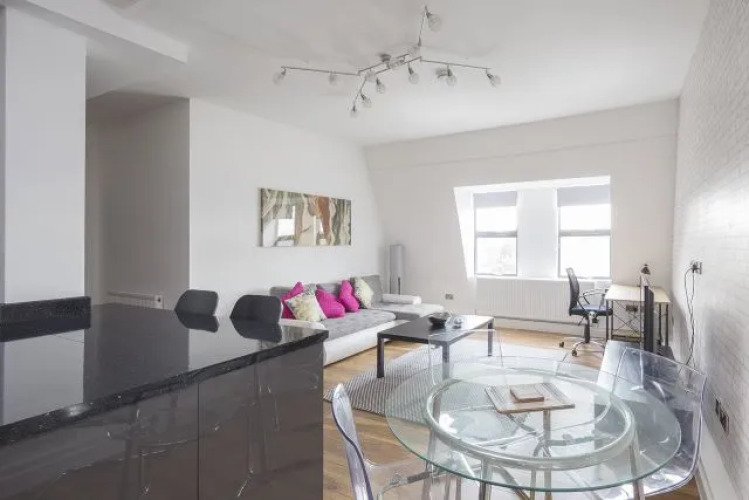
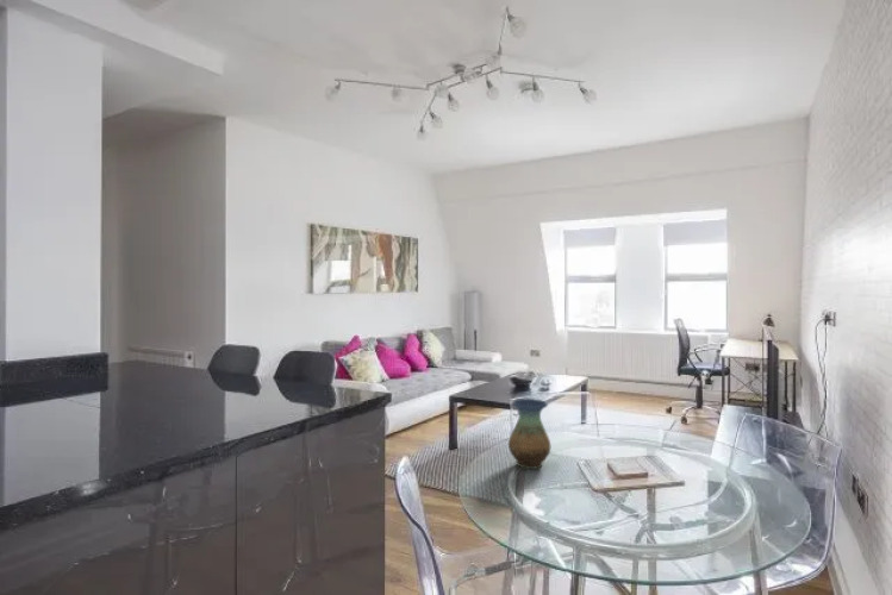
+ vase (529, 433)
